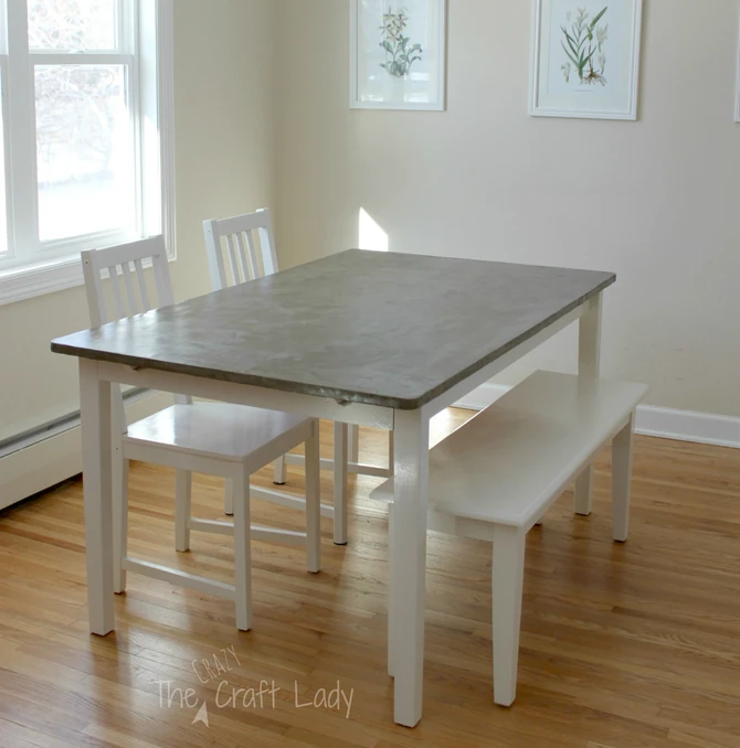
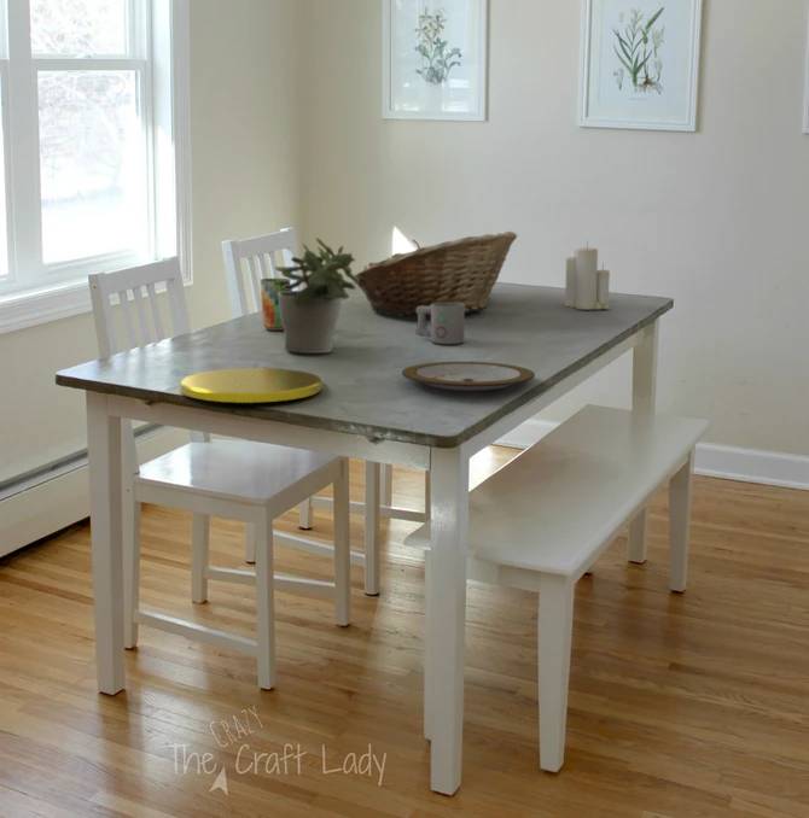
+ cup (275, 304)
+ mug (438, 322)
+ candle (587, 274)
+ fruit basket (436, 270)
+ potted plant (325, 296)
+ plate (467, 378)
+ plate (251, 382)
